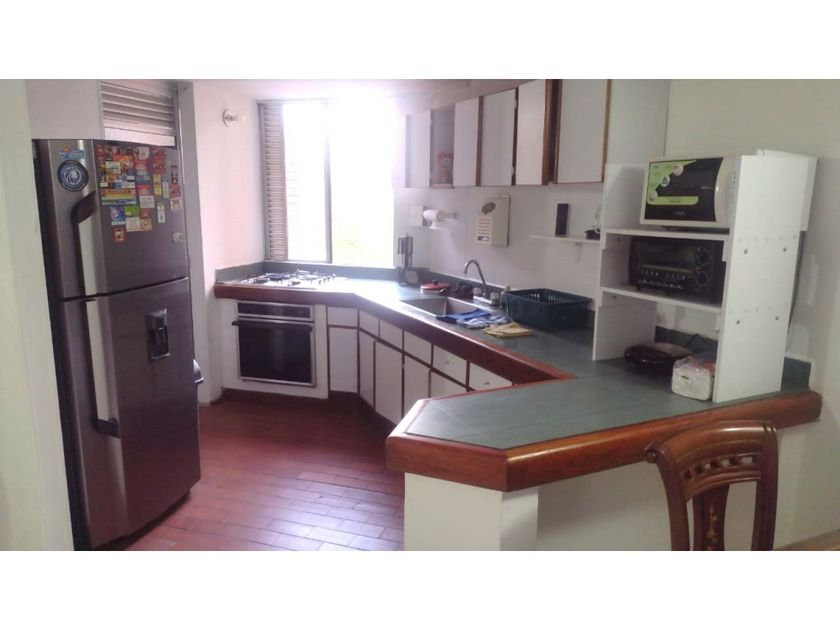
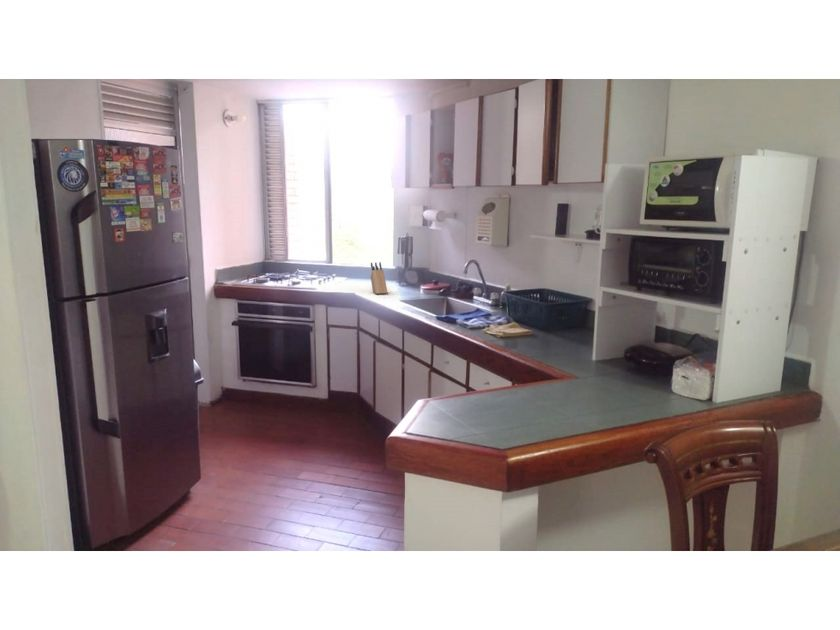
+ knife block (378, 277)
